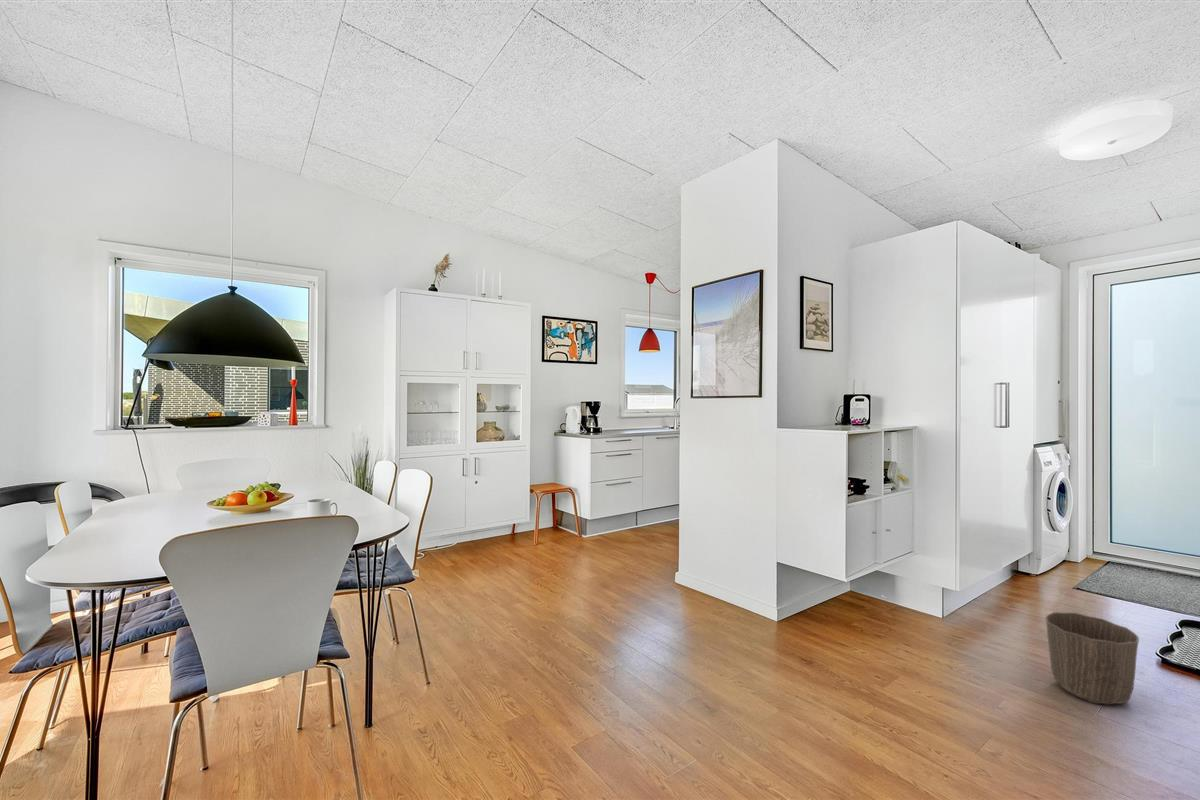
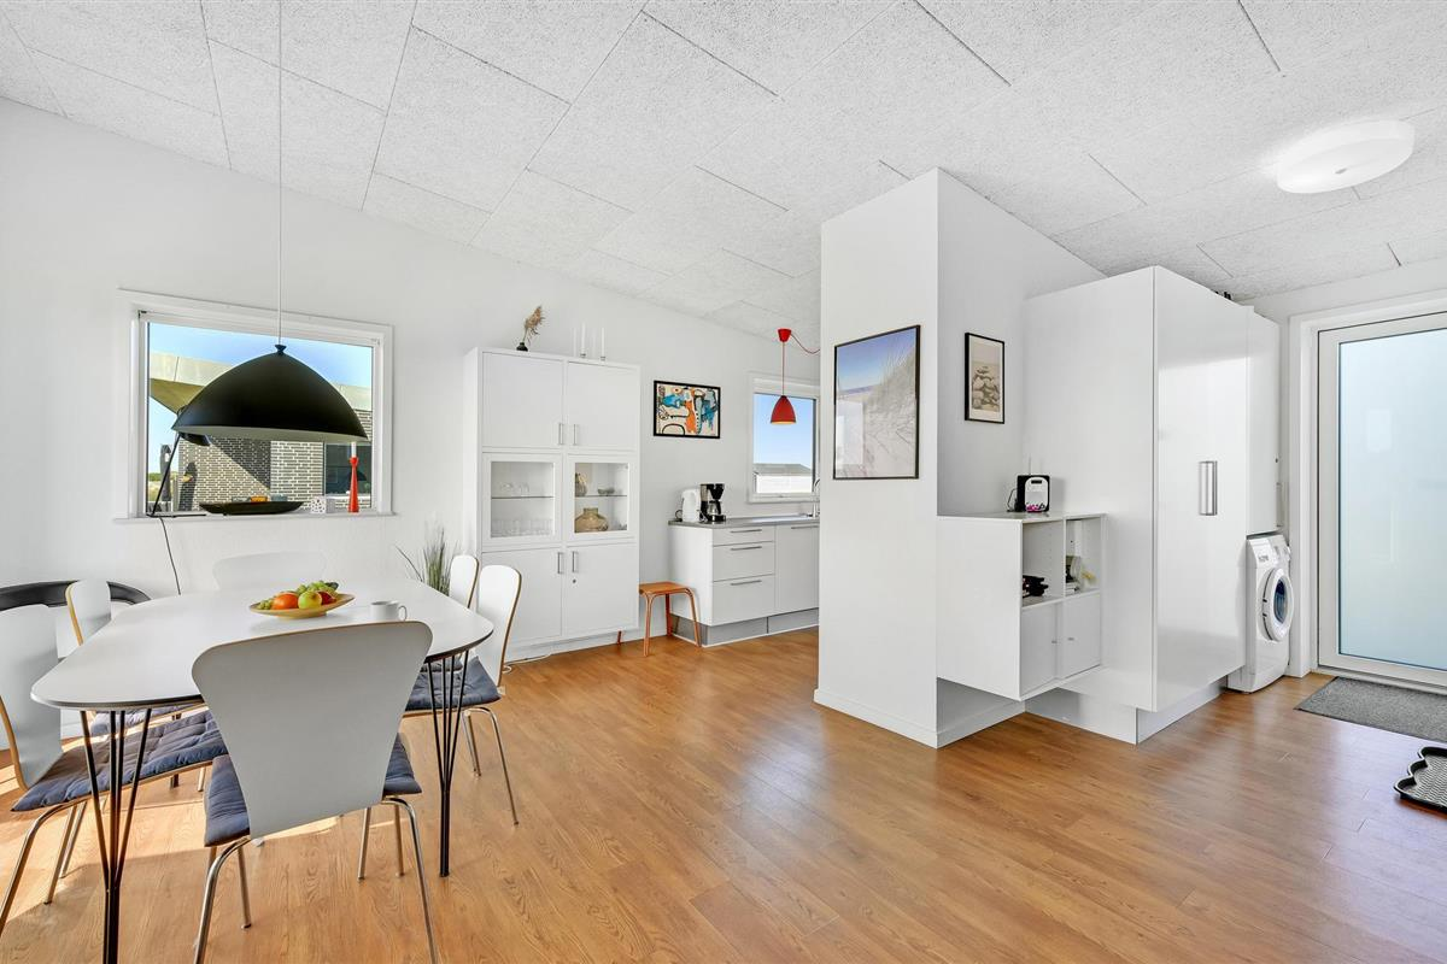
- waste basket (1090, 658)
